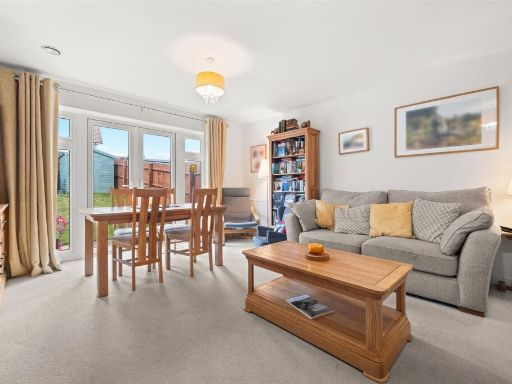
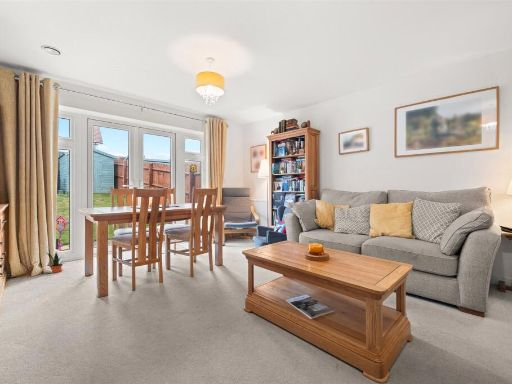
+ potted plant (54, 261)
